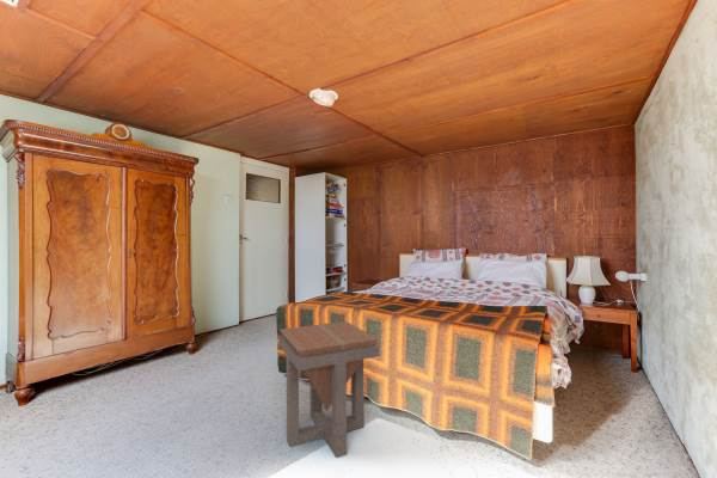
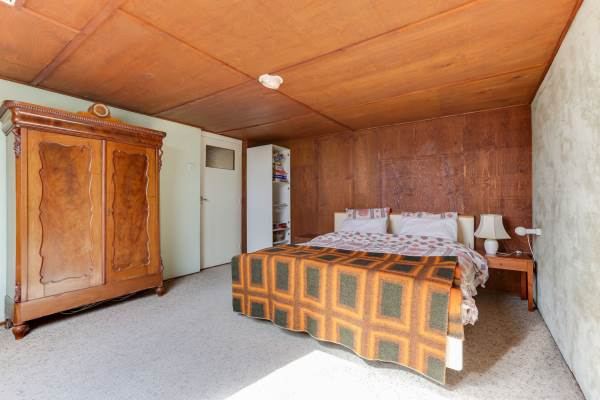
- side table (326, 384)
